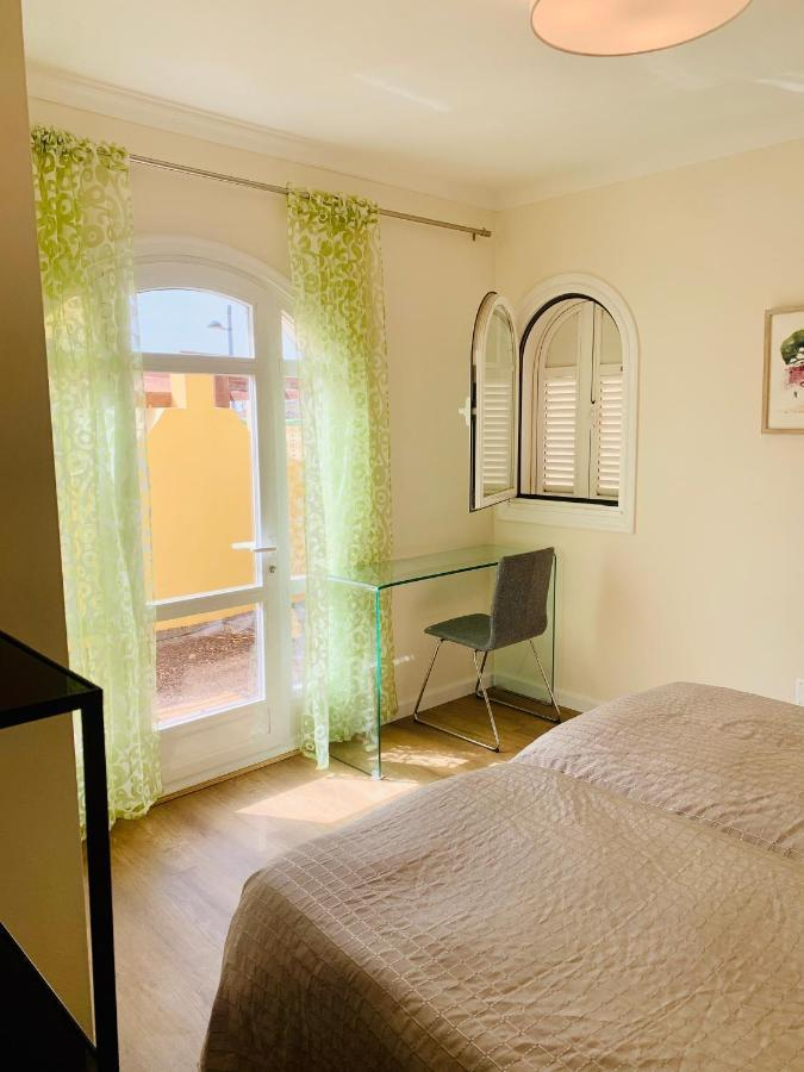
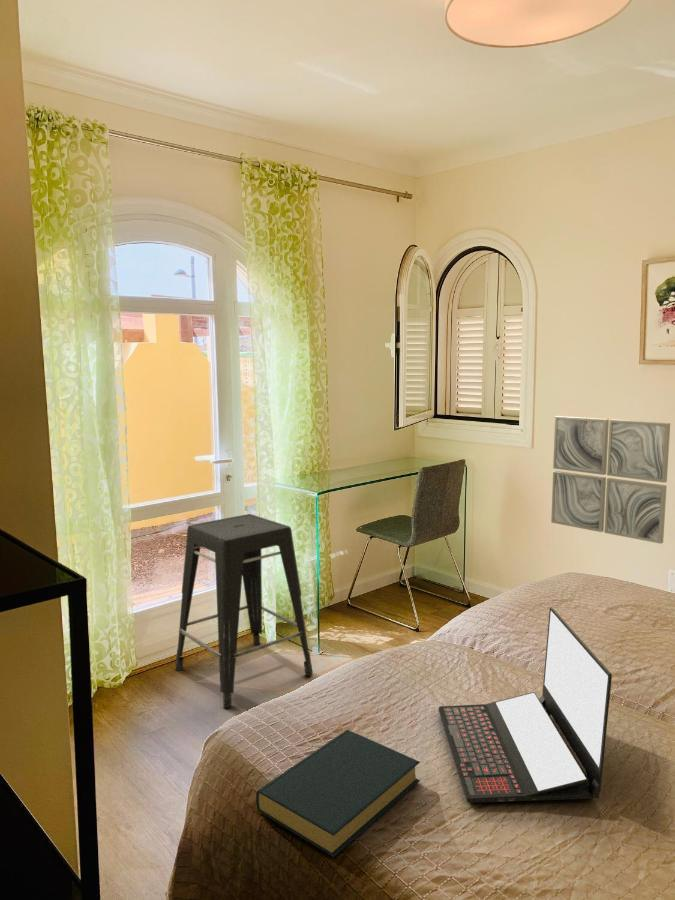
+ wall art (605, 477)
+ hardback book (340, 785)
+ laptop (514, 697)
+ stool (239, 599)
